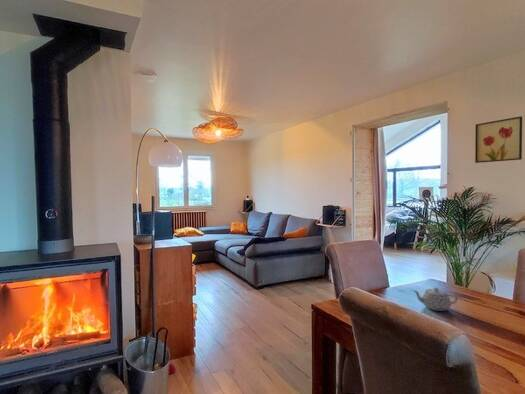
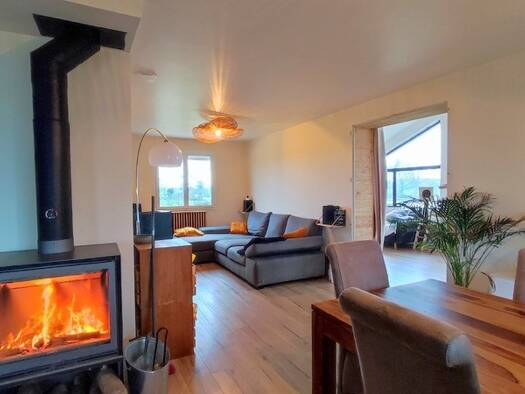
- wall art (497, 141)
- teapot (434, 297)
